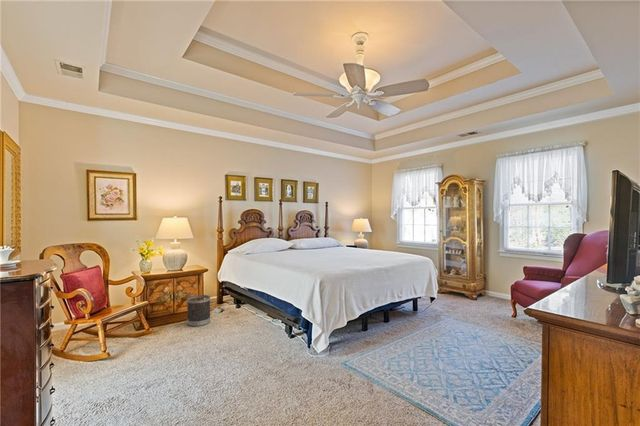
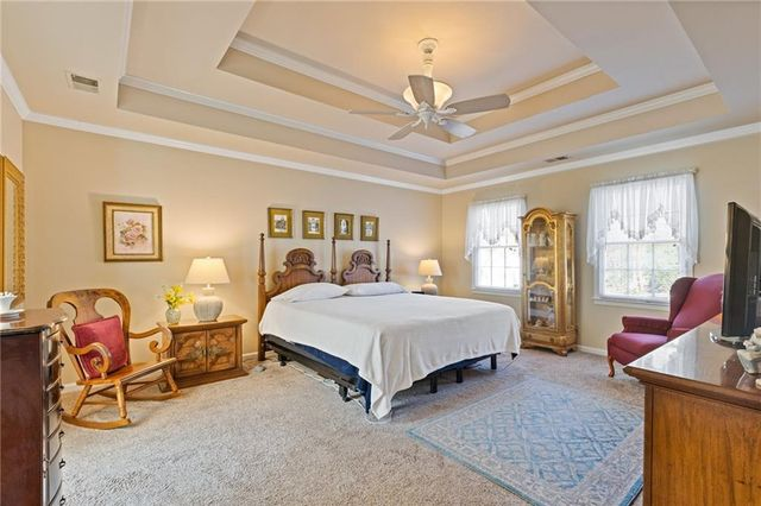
- wastebasket (198, 310)
